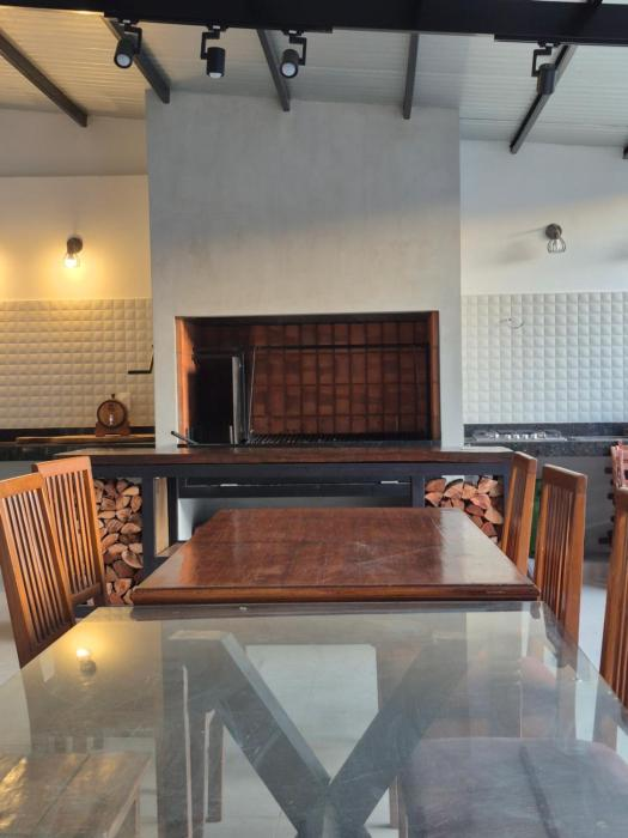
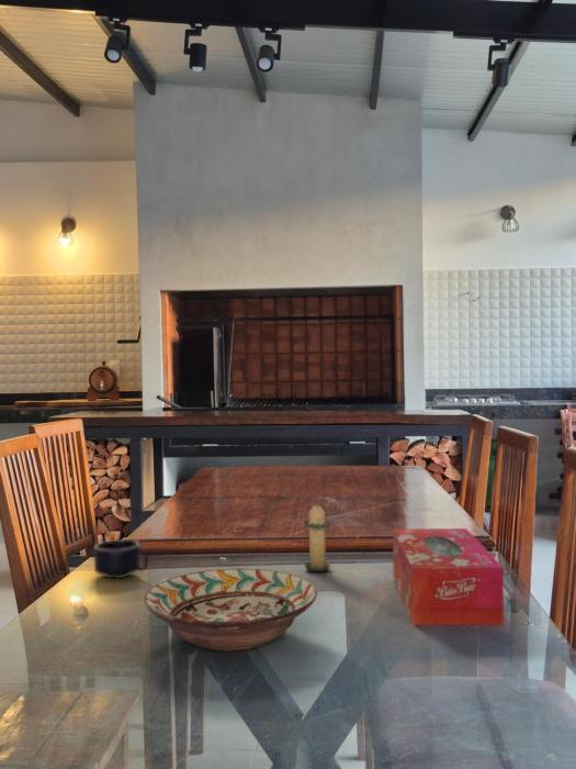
+ mug (122, 559)
+ tissue box (442, 572)
+ candle (317, 535)
+ decorative bowl (231, 613)
